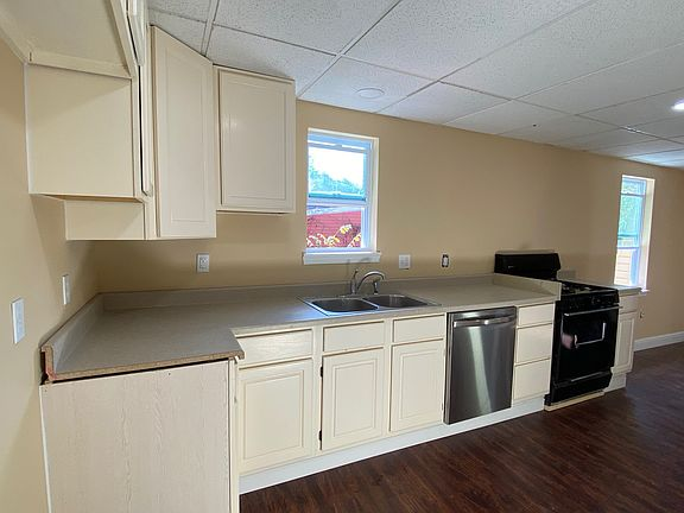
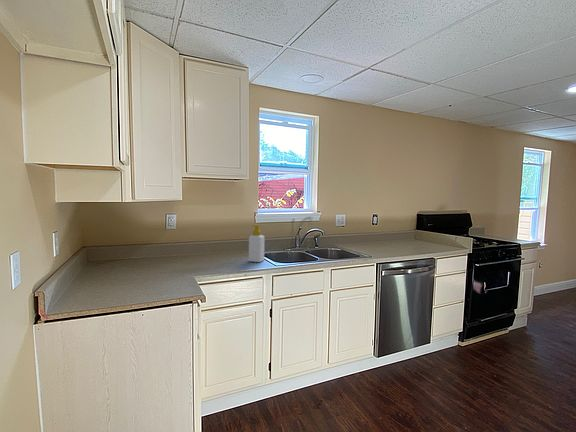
+ soap bottle (256, 243)
